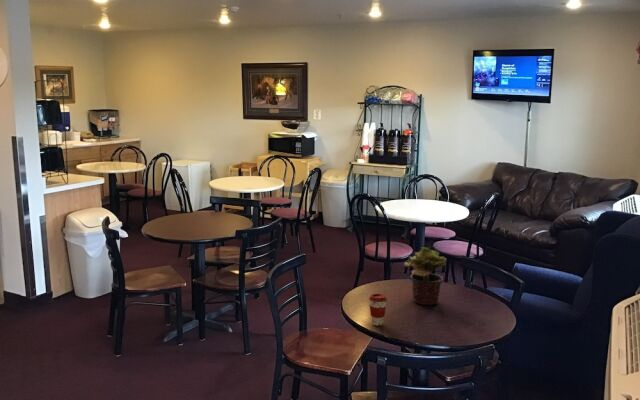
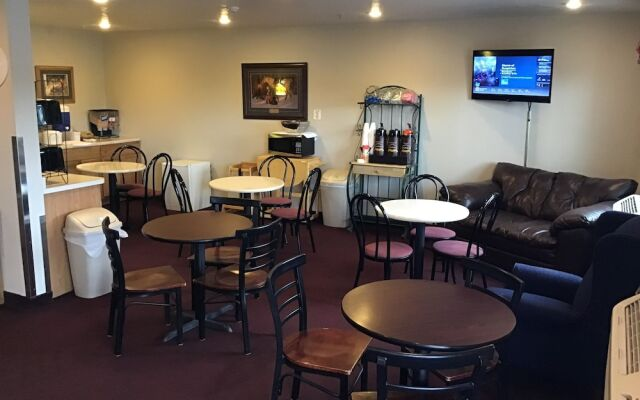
- coffee cup (377, 309)
- potted plant (424, 273)
